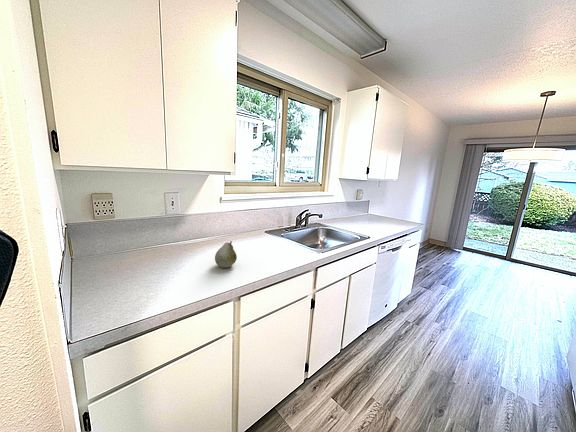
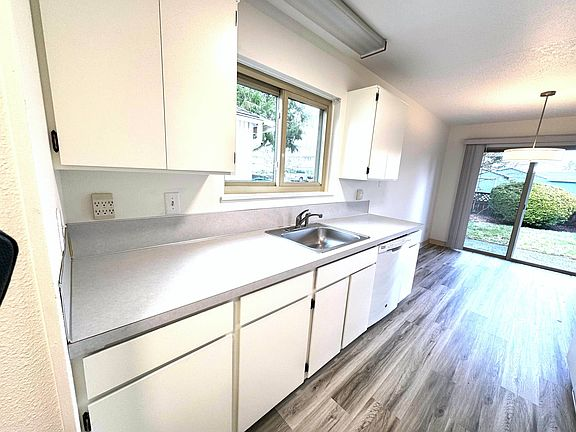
- fruit (225, 254)
